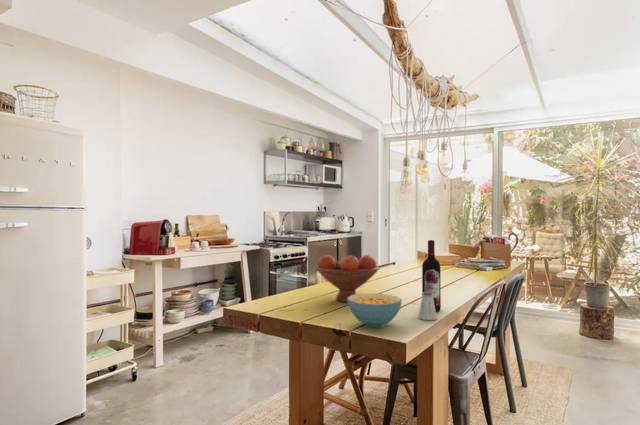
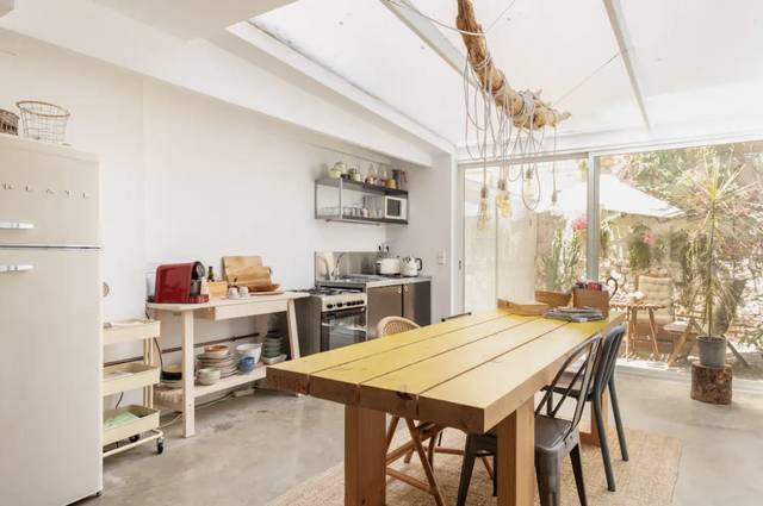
- fruit bowl (347, 276)
- cereal bowl (374, 311)
- wine bottle (431, 274)
- saltshaker (427, 305)
